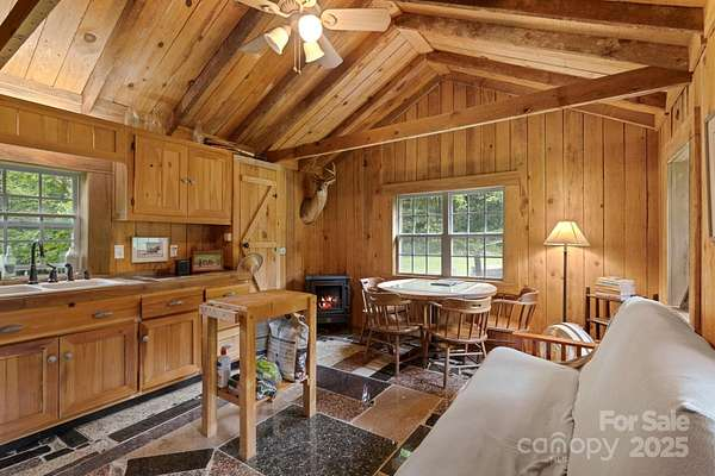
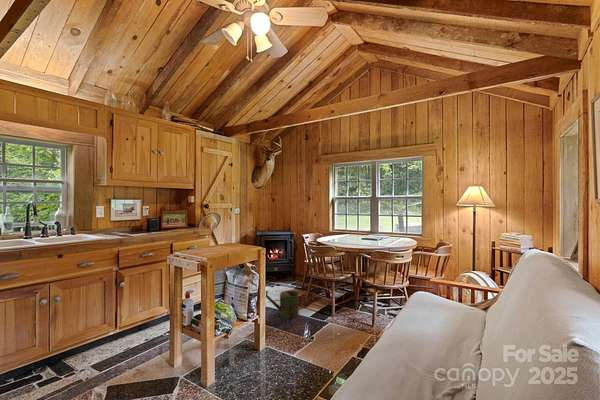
+ watering can (284, 302)
